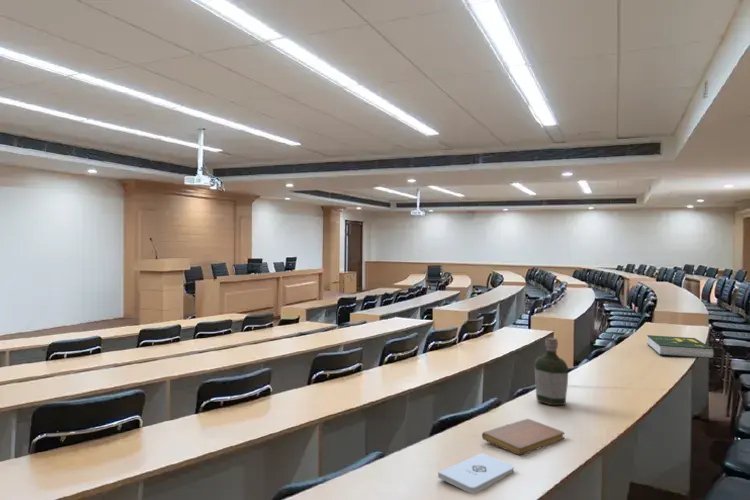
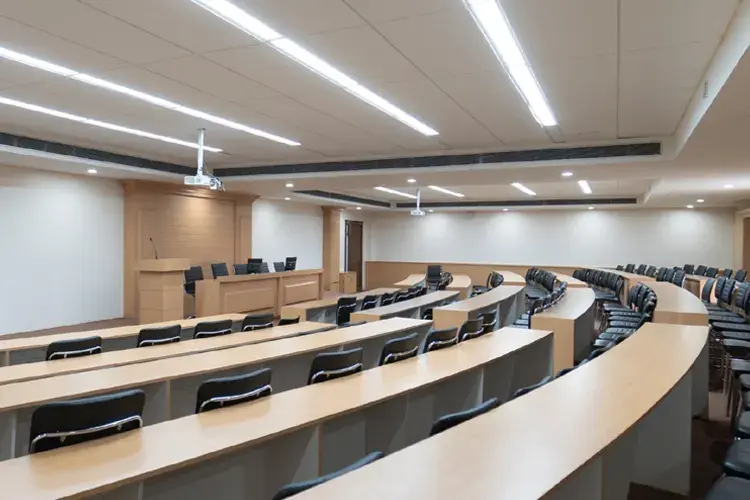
- notebook (523, 435)
- notepad (477, 472)
- book (678, 346)
- bottle (551, 370)
